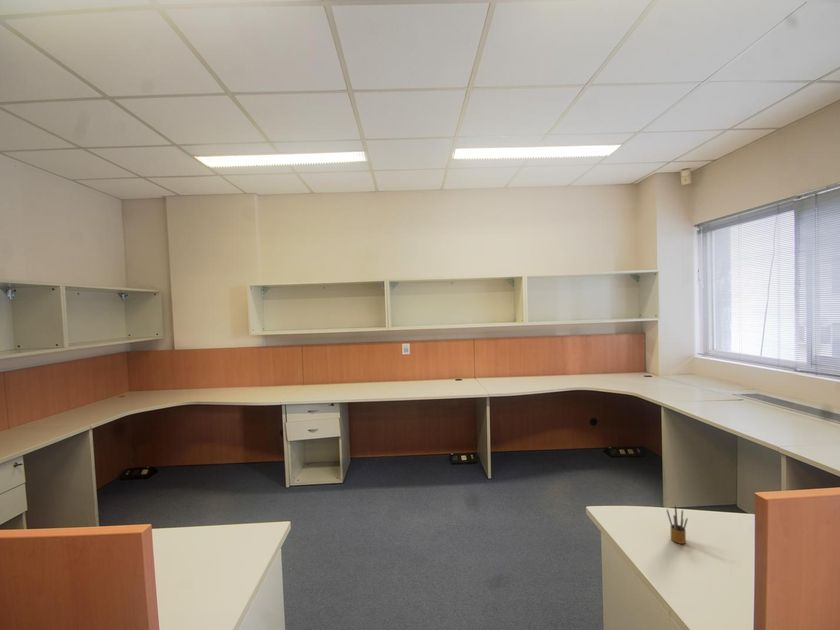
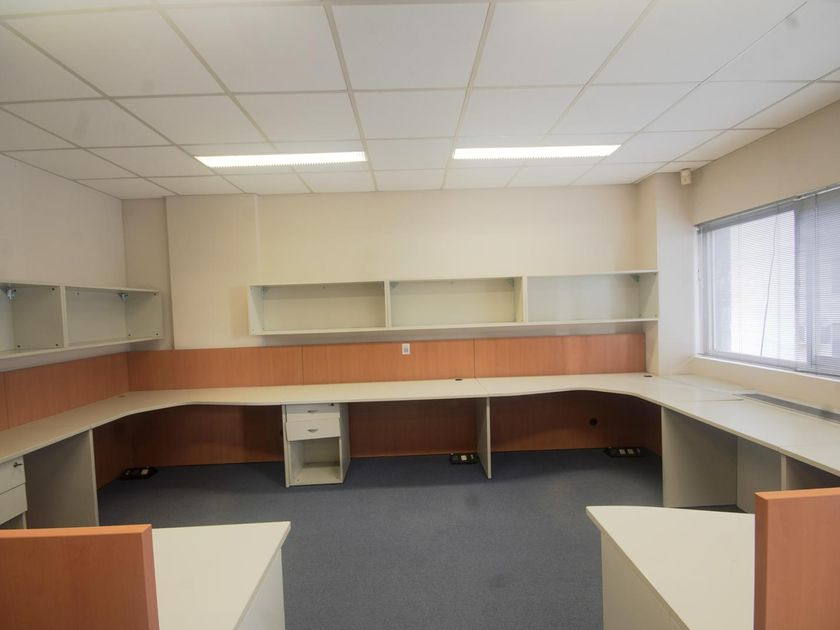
- pencil box (677, 524)
